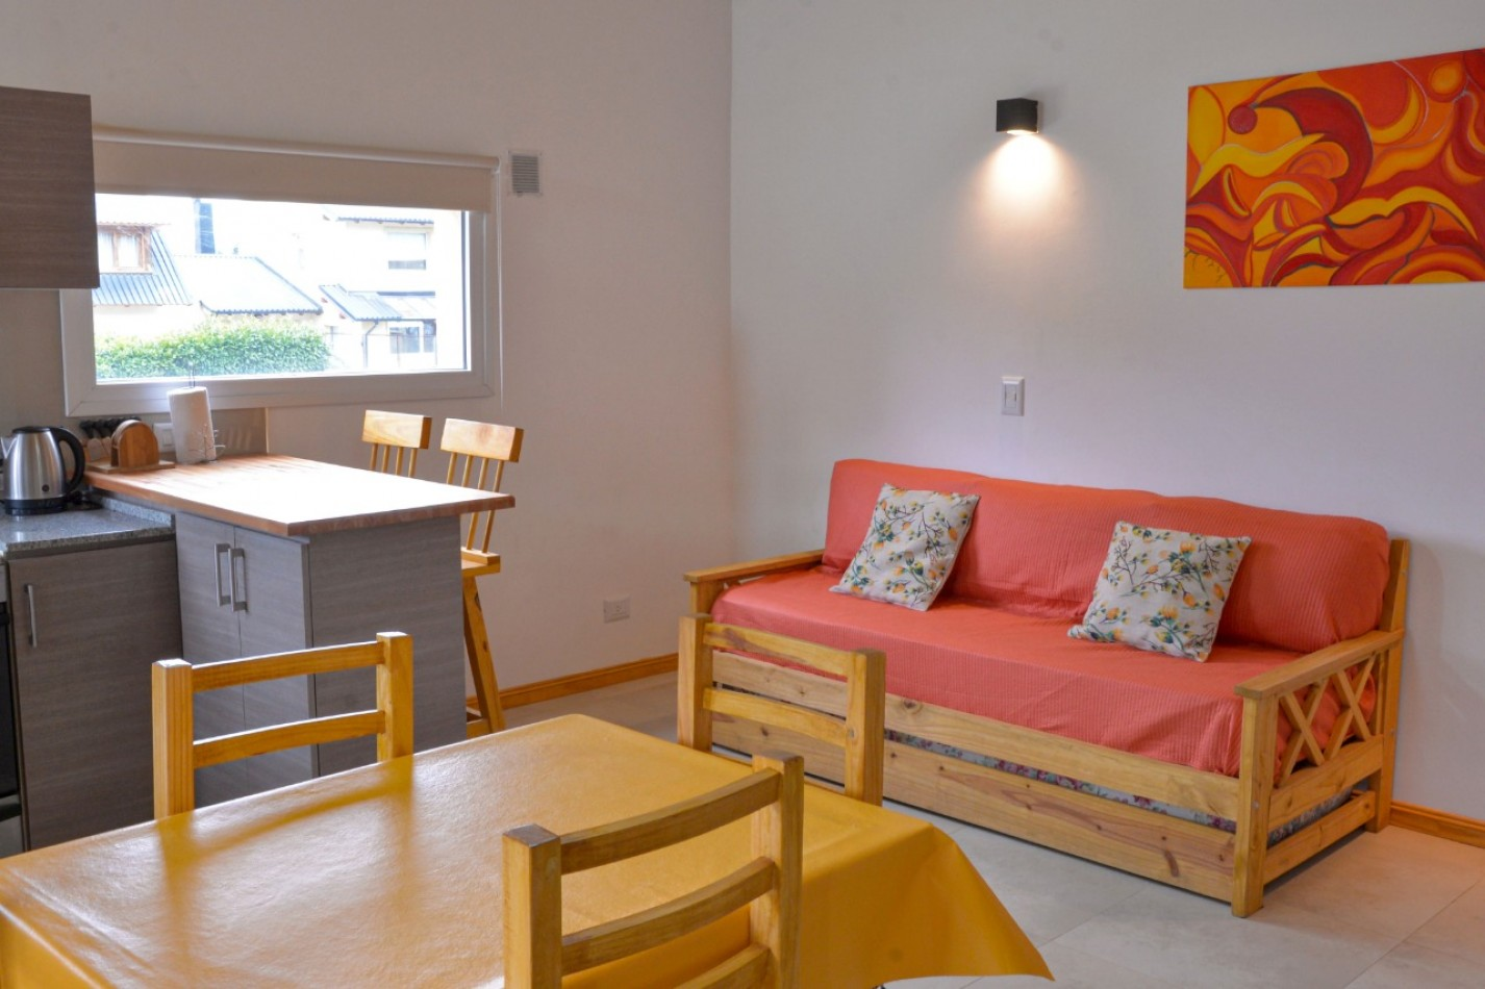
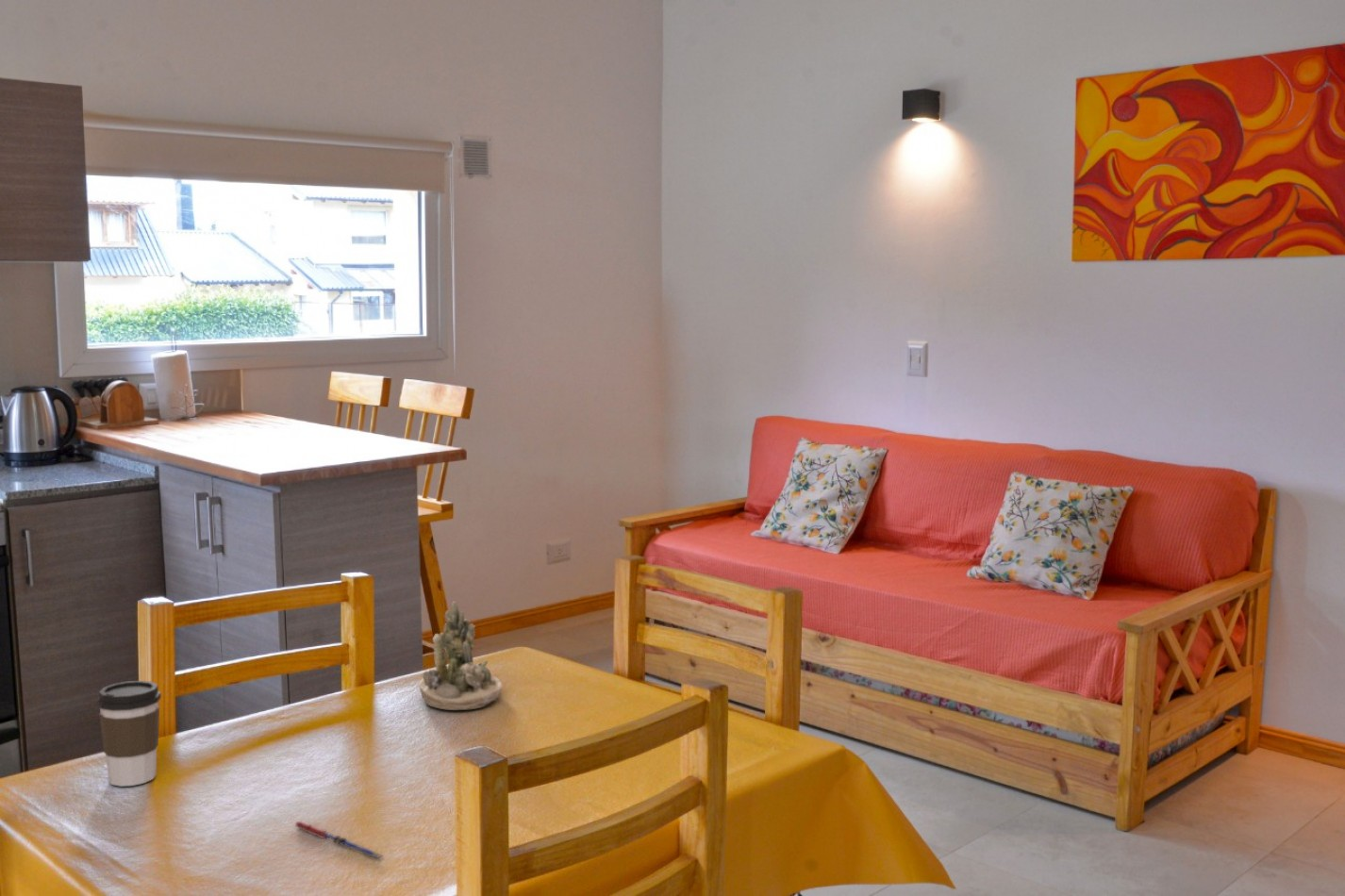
+ pen (338, 838)
+ succulent planter (460, 651)
+ coffee cup (130, 733)
